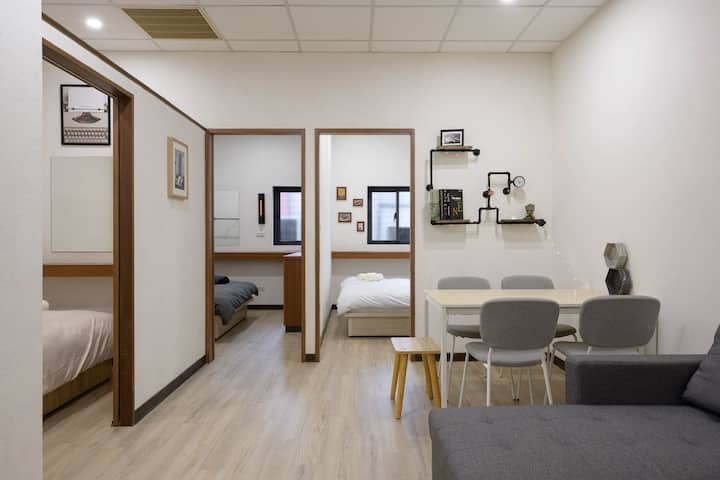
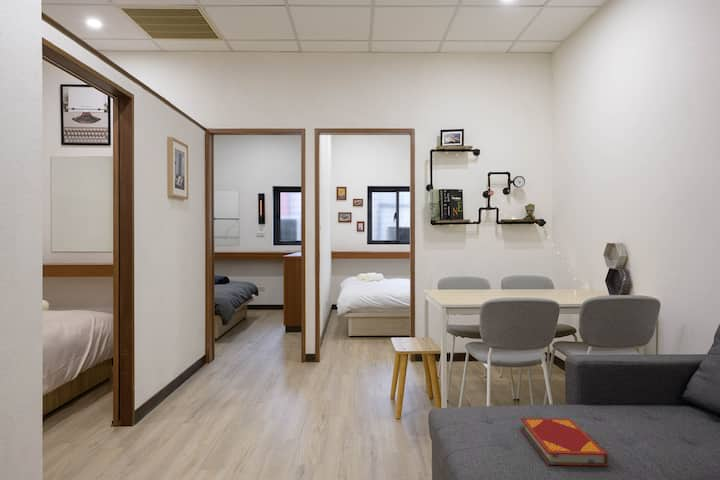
+ hardback book (560, 439)
